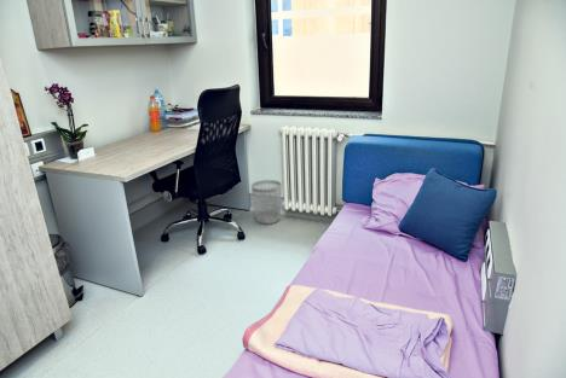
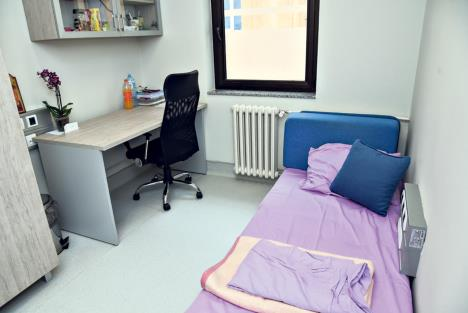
- wastebasket (267, 202)
